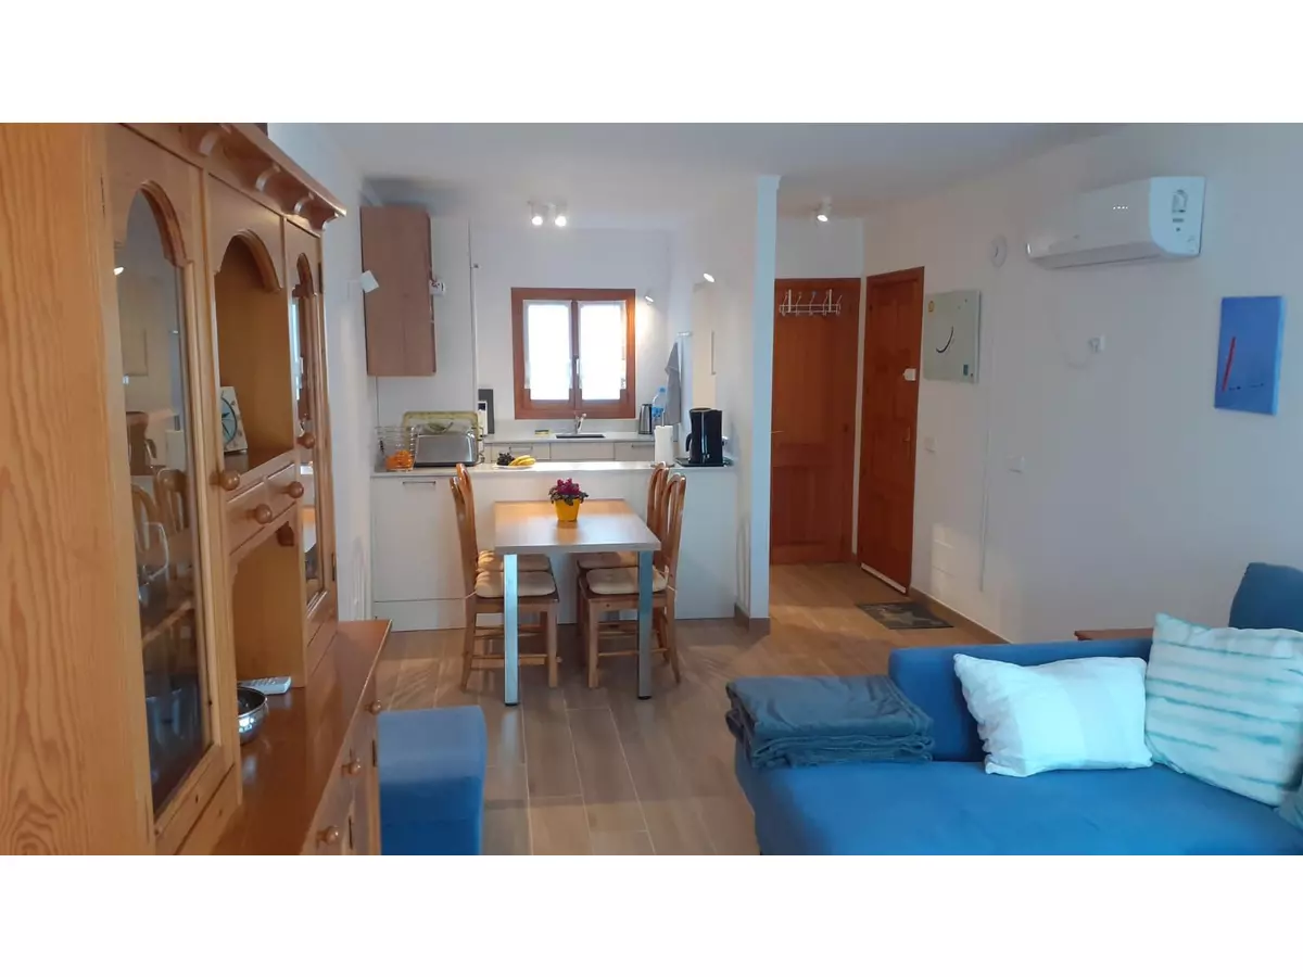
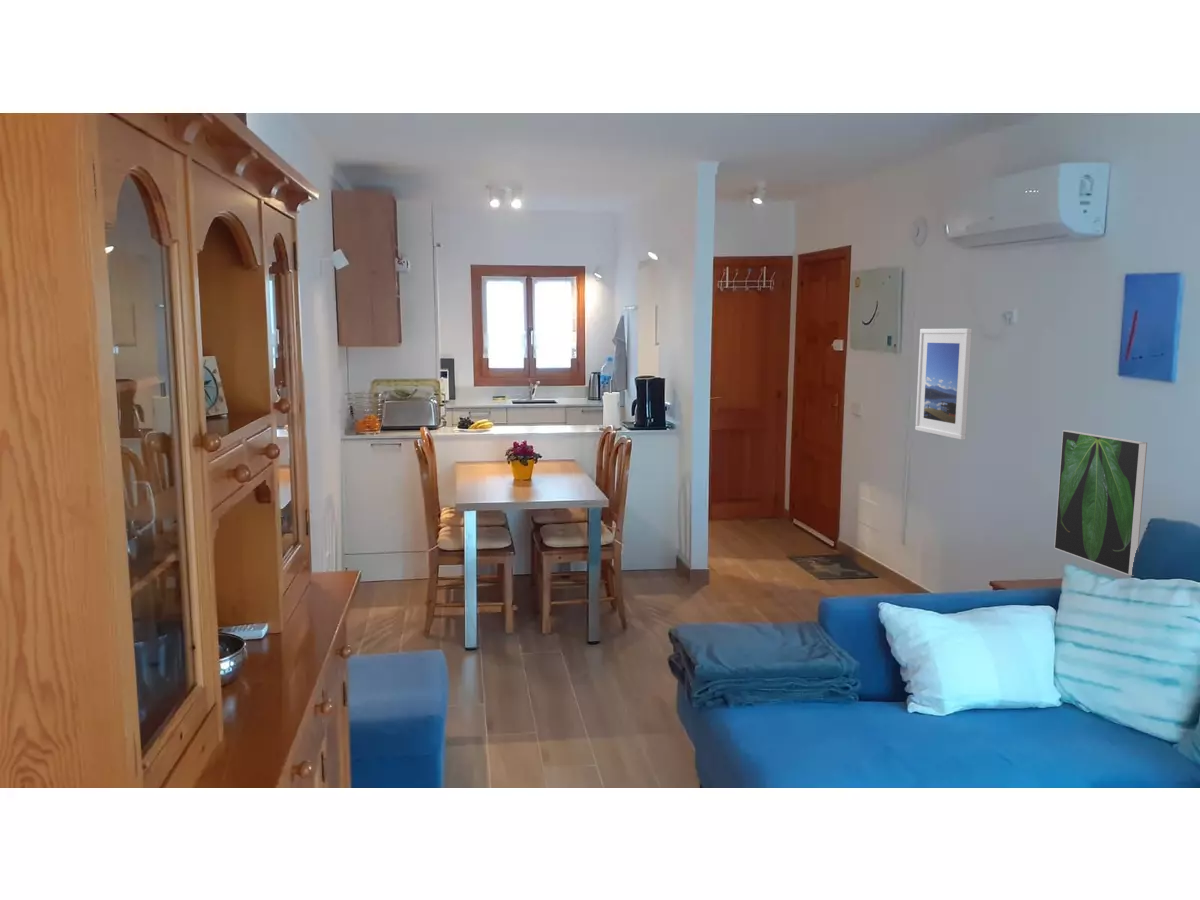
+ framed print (1097, 499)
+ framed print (941, 382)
